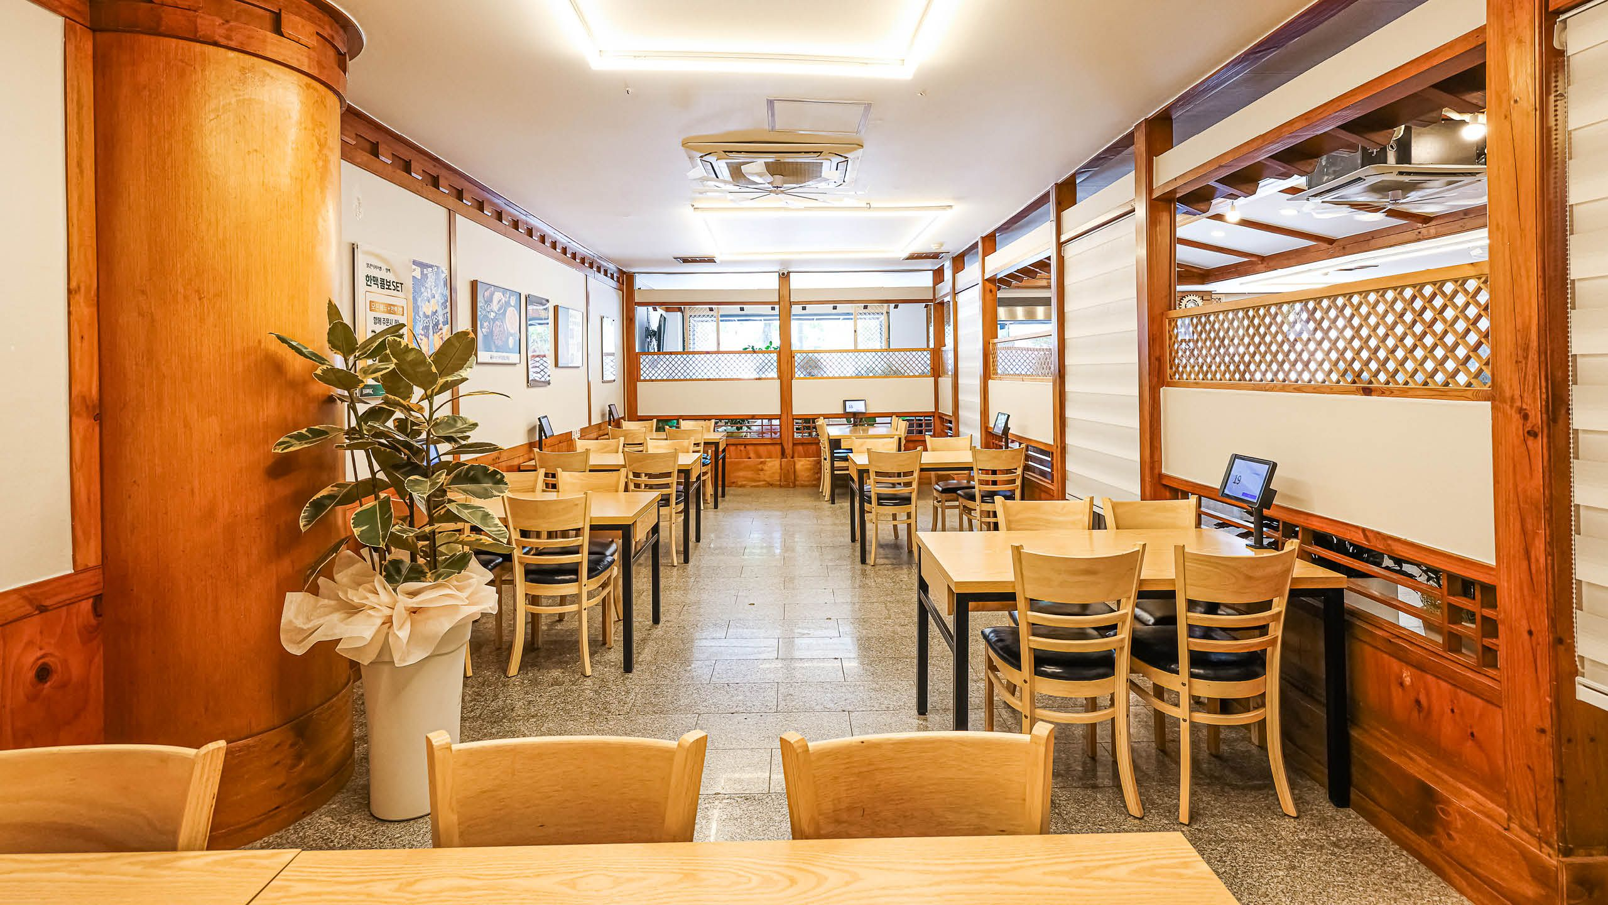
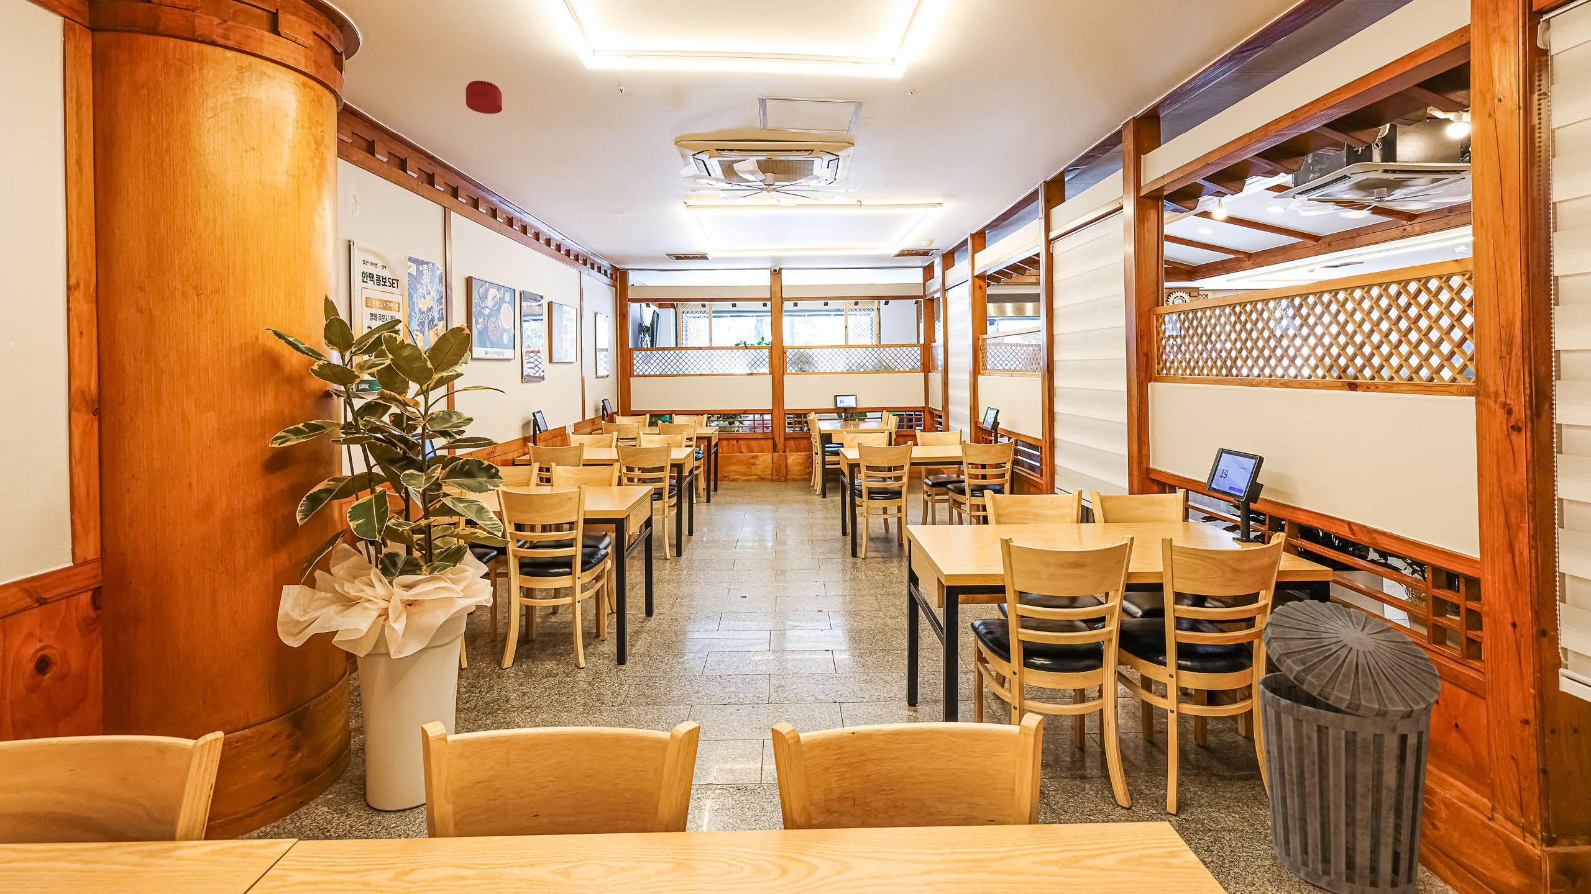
+ trash can (1342, 739)
+ smoke detector (483, 96)
